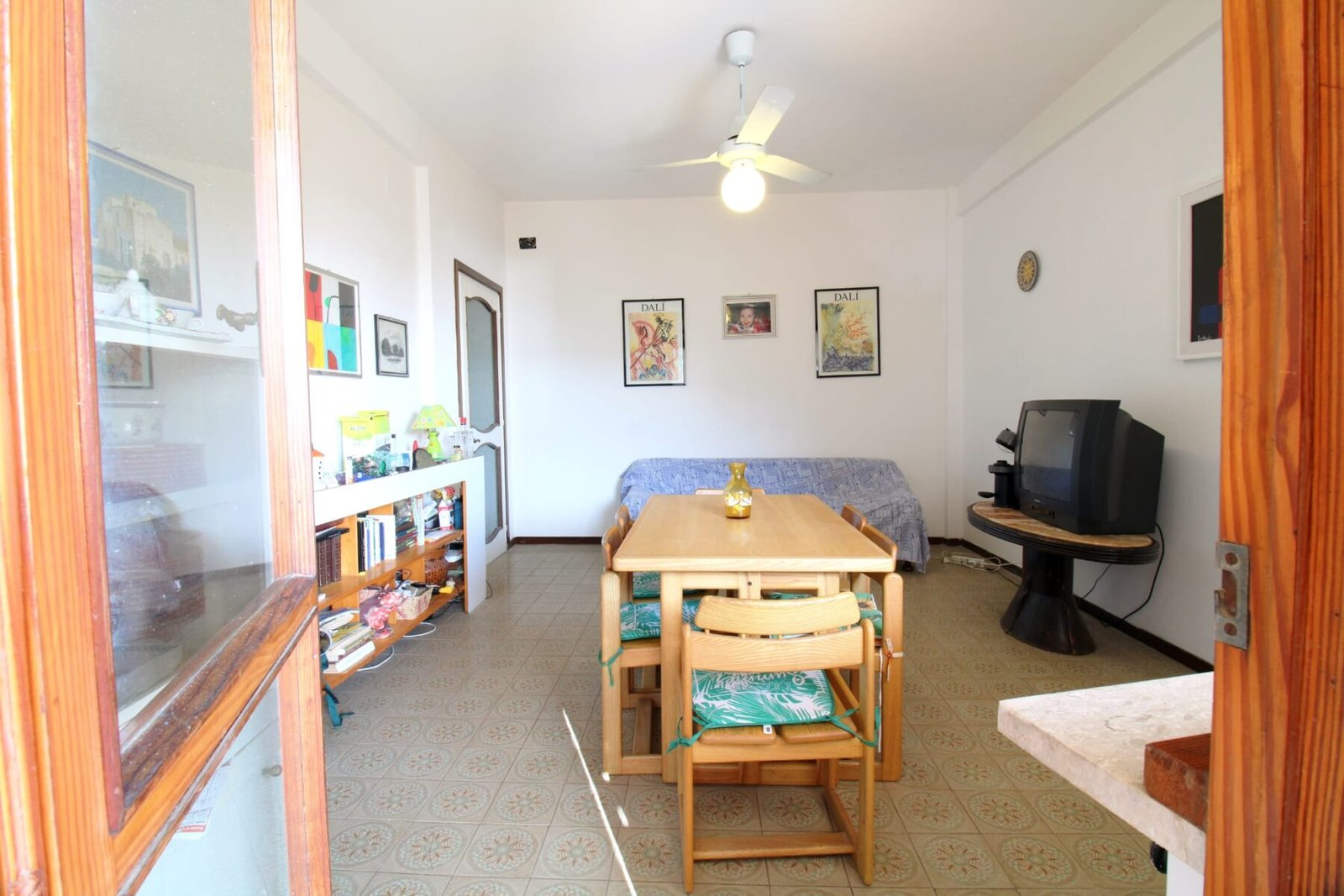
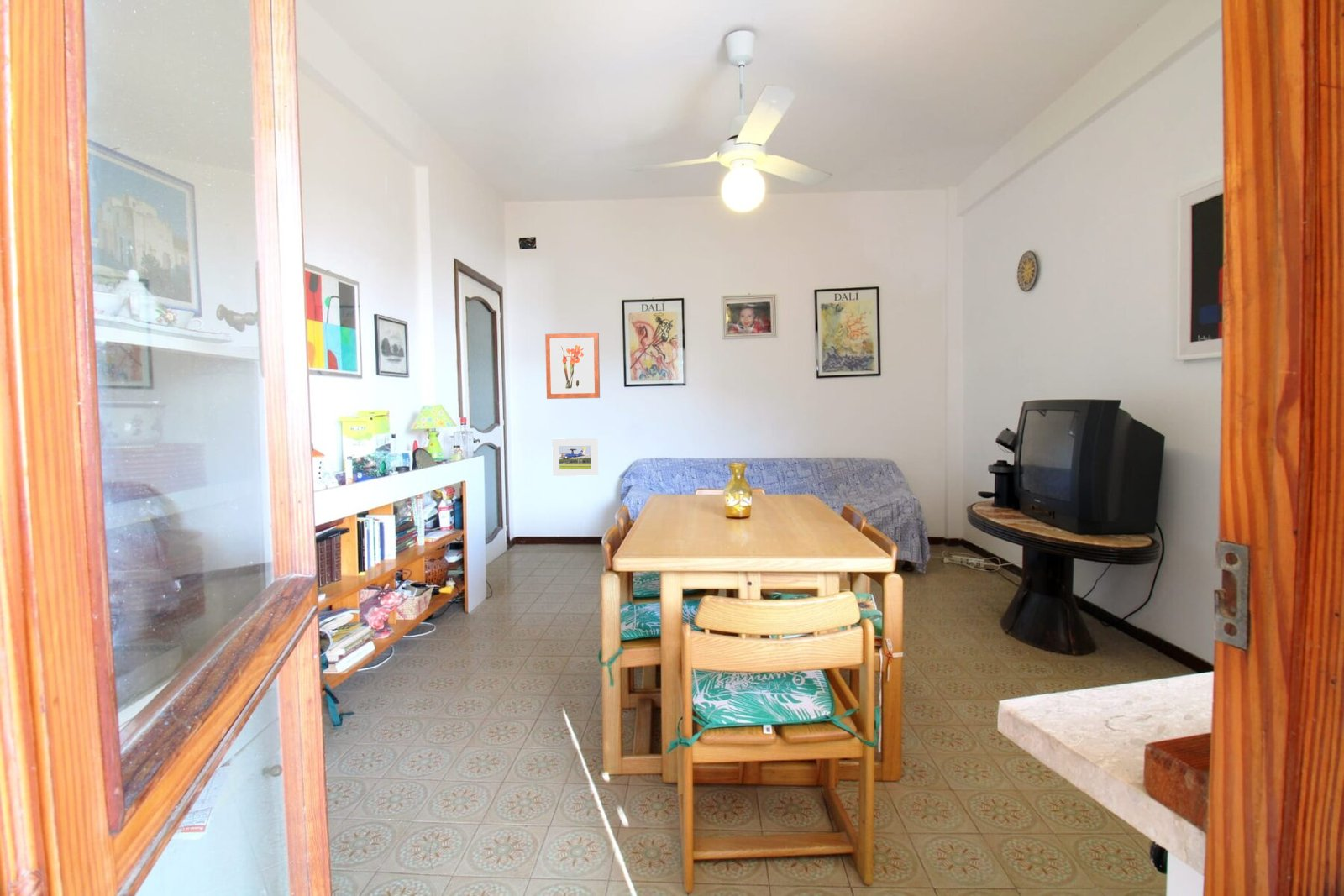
+ wall art (572, 365)
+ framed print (575, 457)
